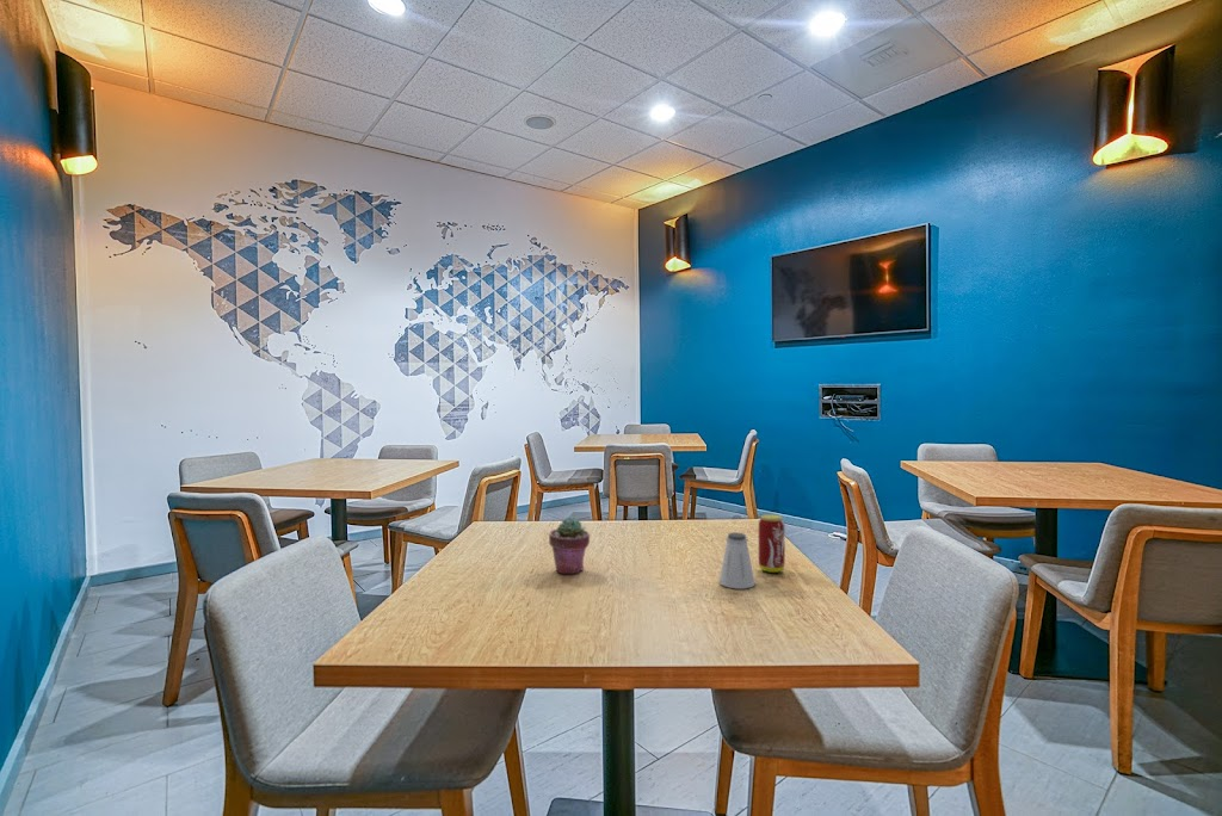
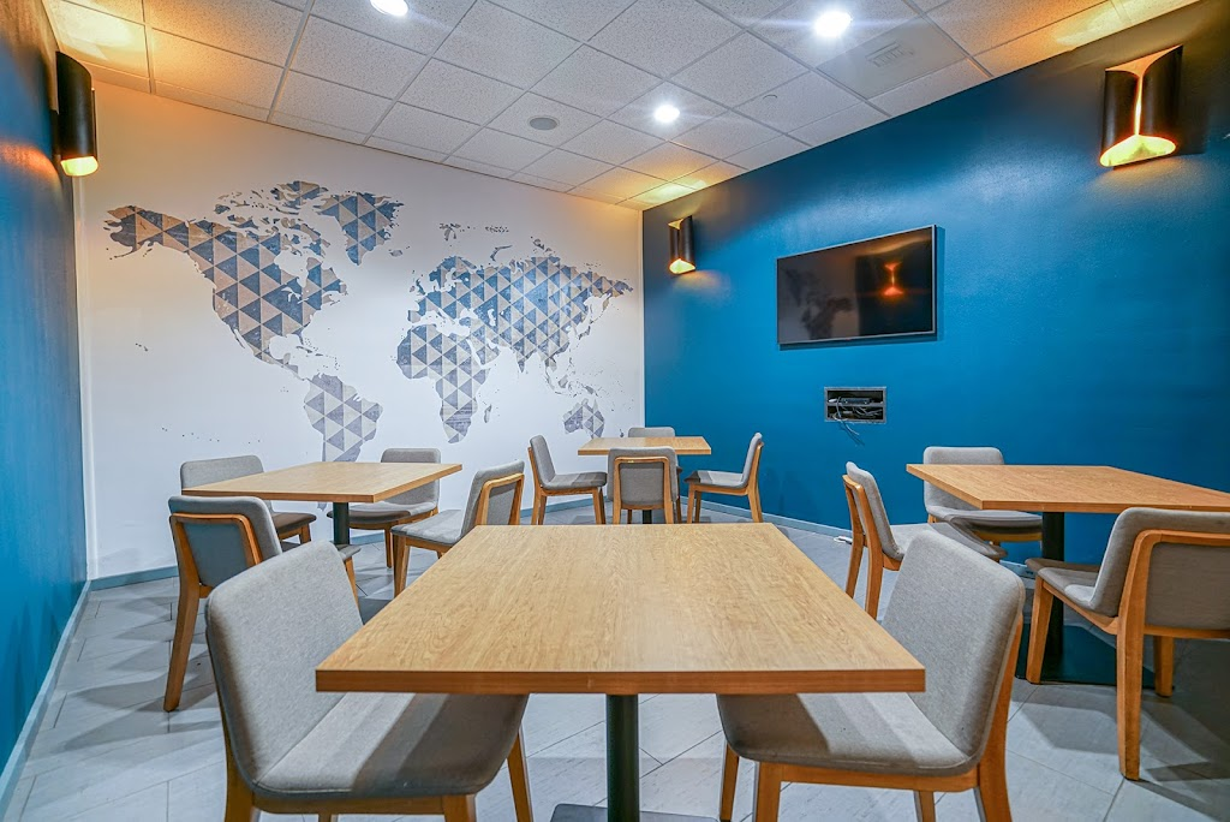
- beverage can (771, 543)
- saltshaker (736, 558)
- potted succulent (569, 543)
